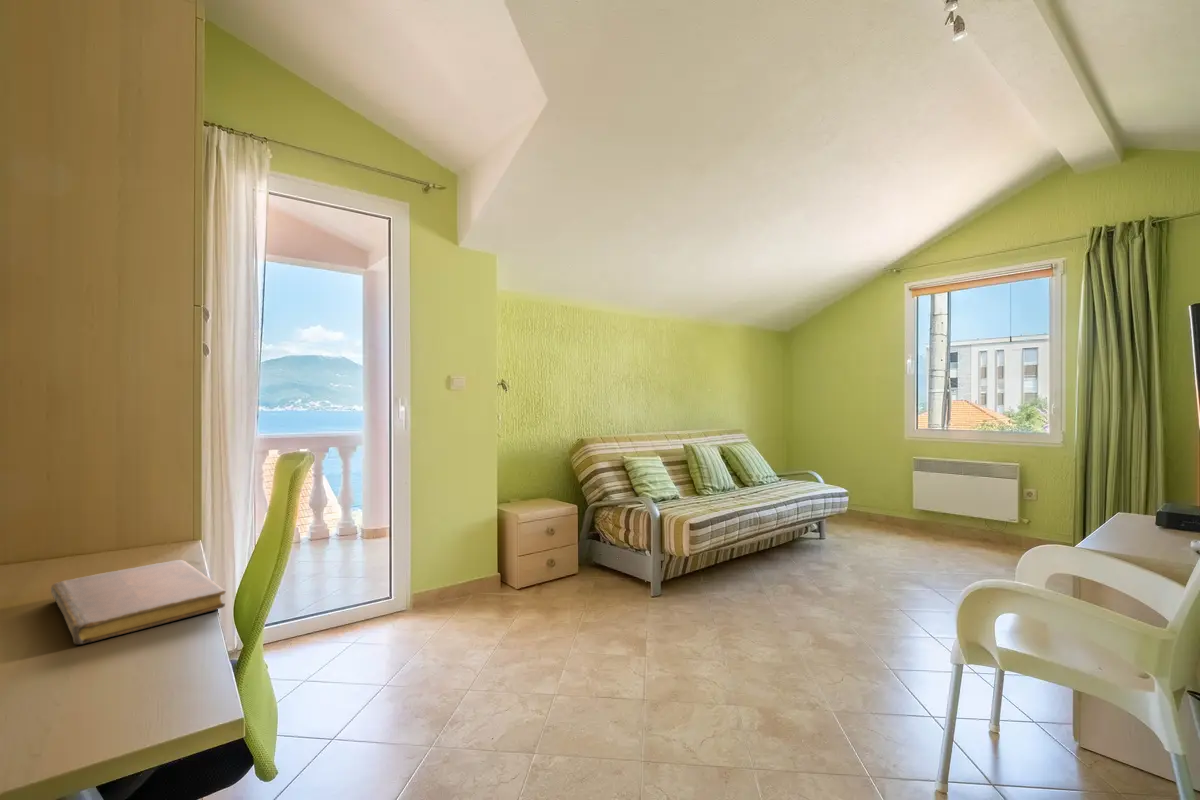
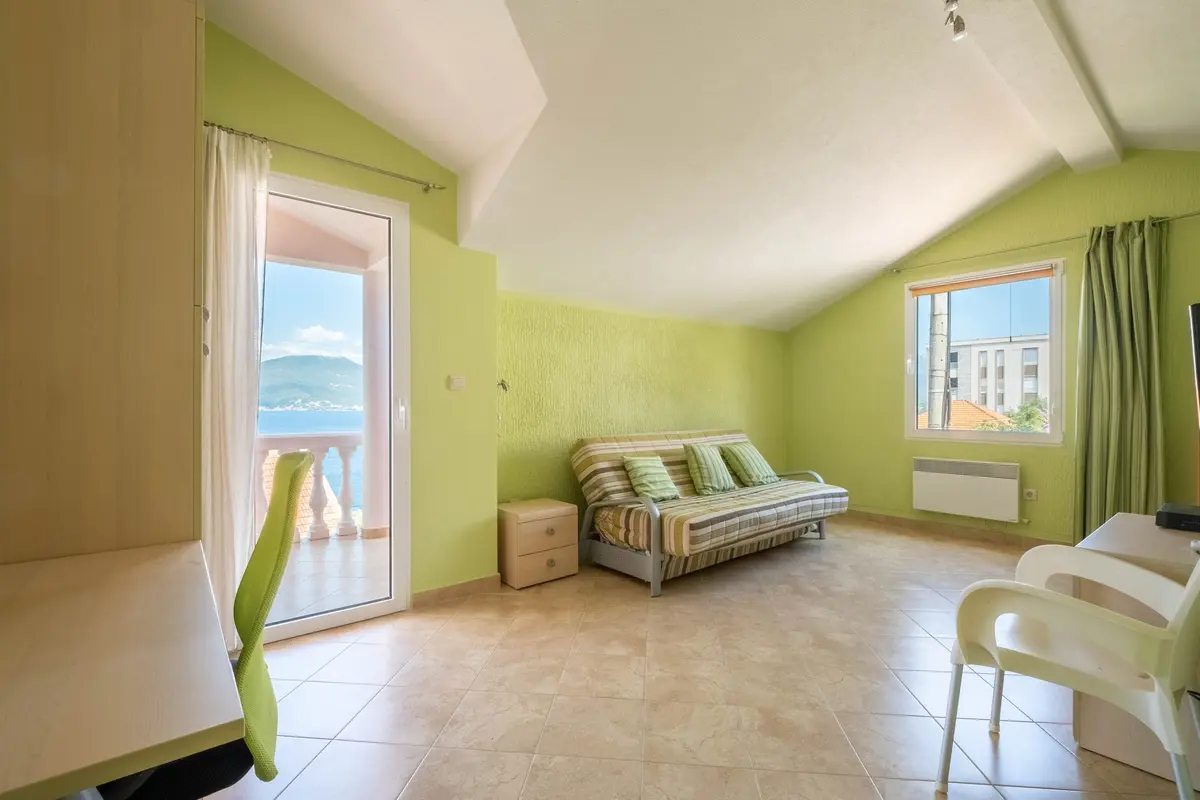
- notebook (137, 594)
